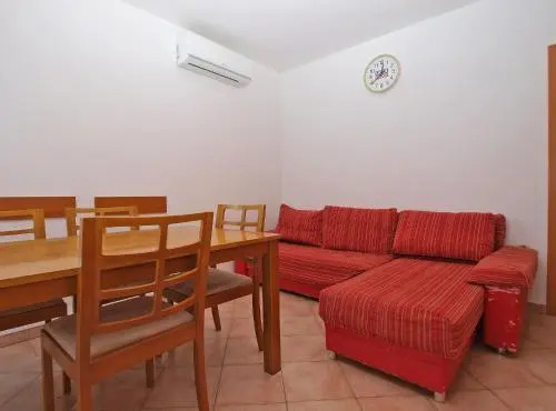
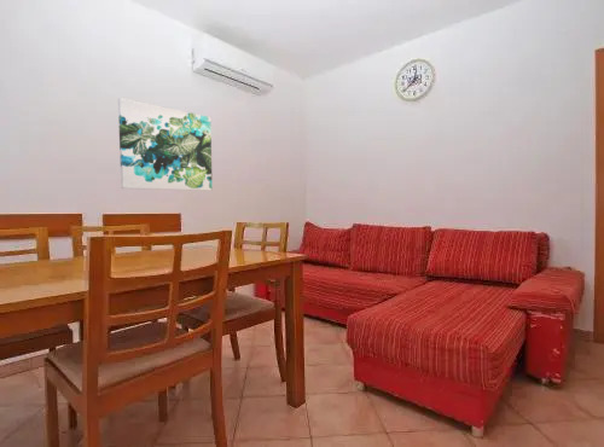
+ wall art (169, 149)
